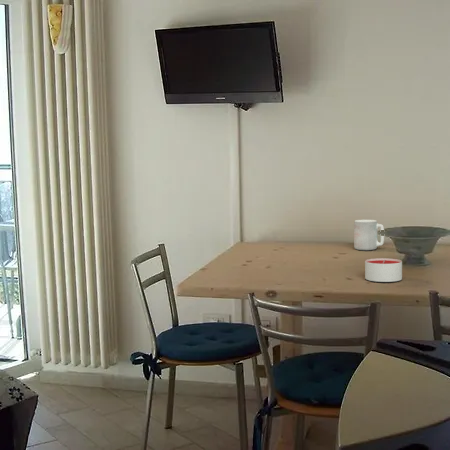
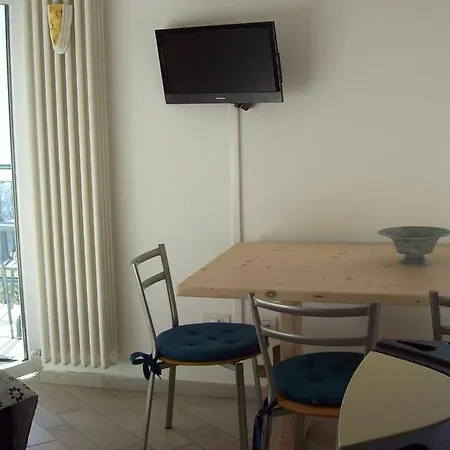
- candle (383, 269)
- mug (368, 234)
